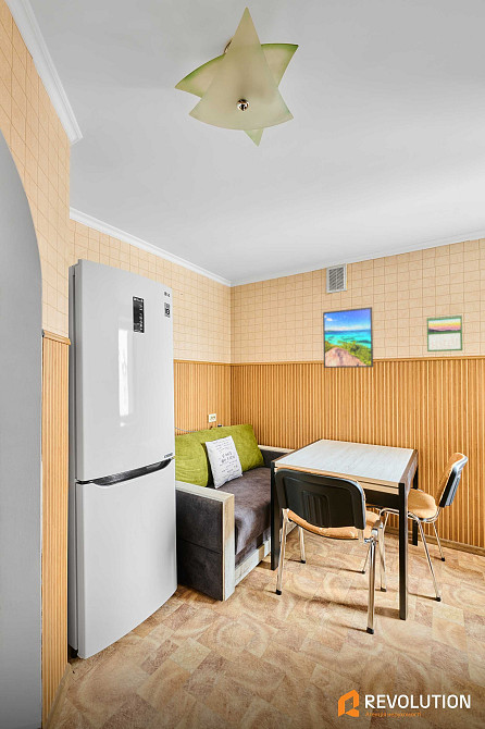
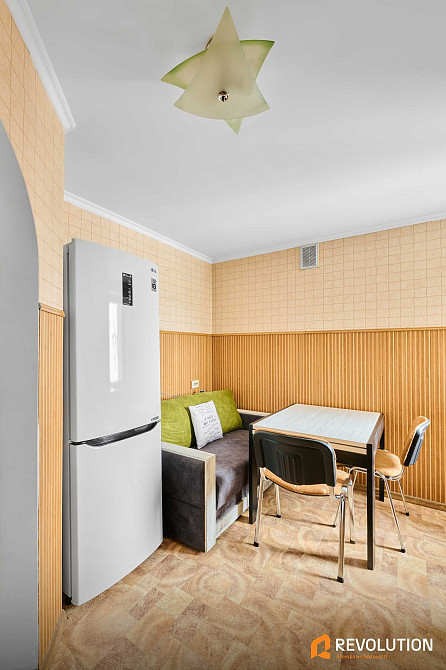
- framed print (347, 338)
- calendar (444, 333)
